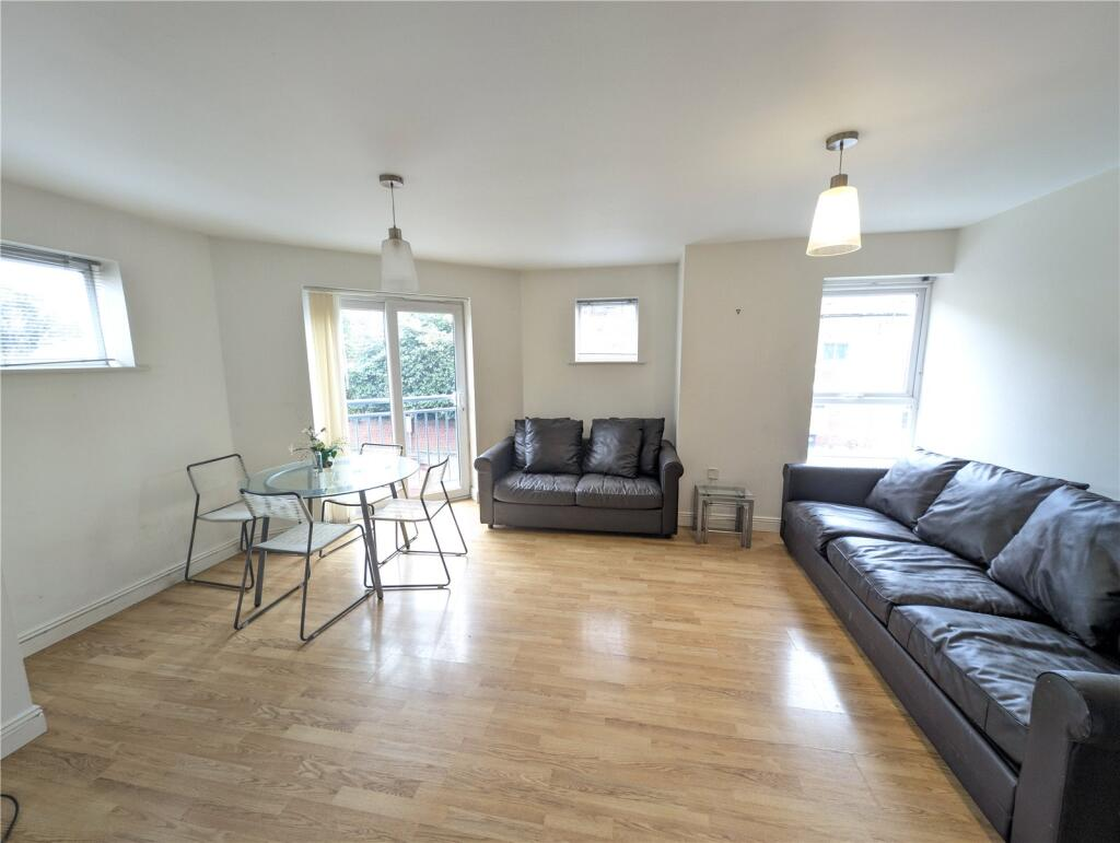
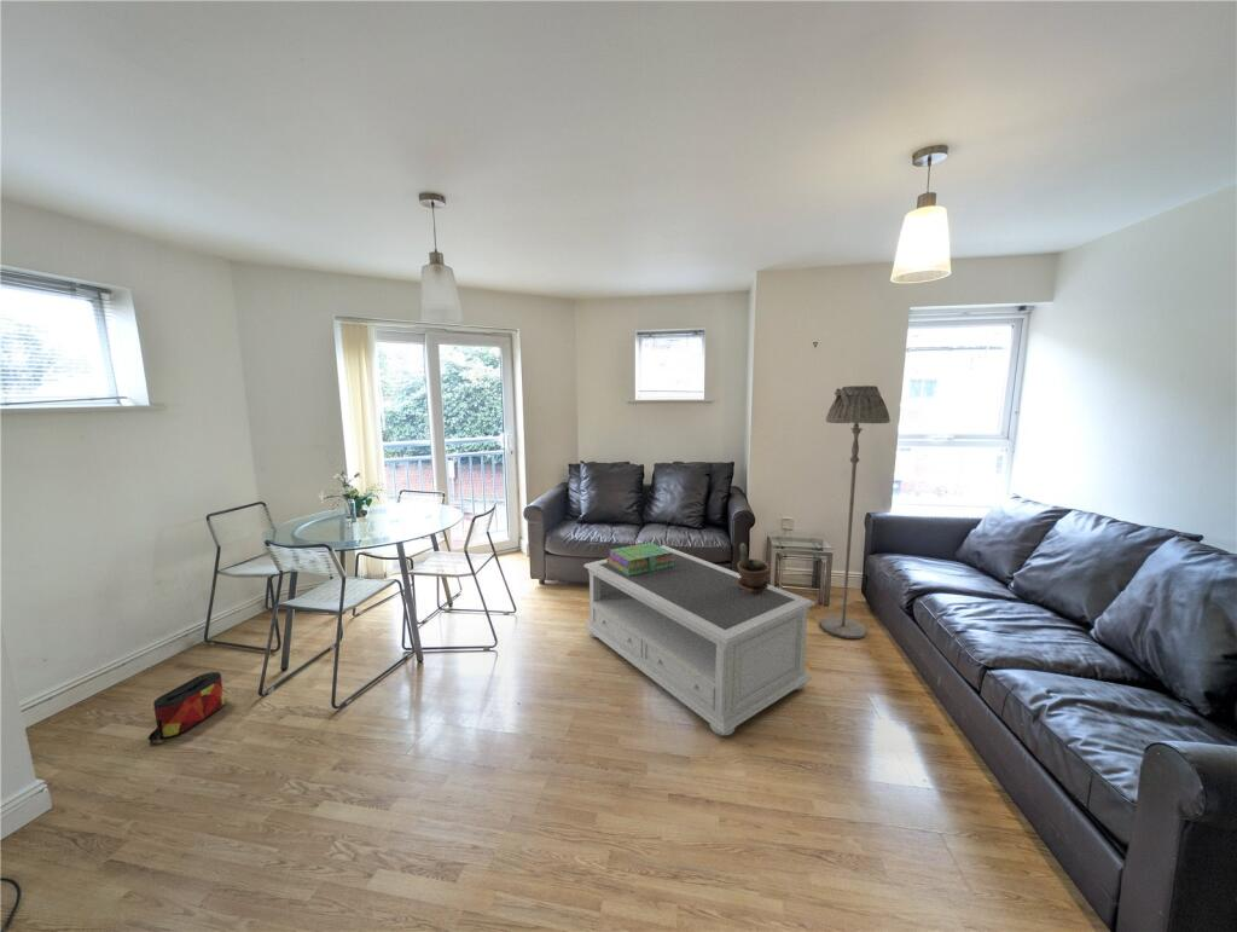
+ potted plant (753, 566)
+ floor lamp (850, 511)
+ stack of books (640, 557)
+ coffee table (686, 619)
+ bag (187, 702)
